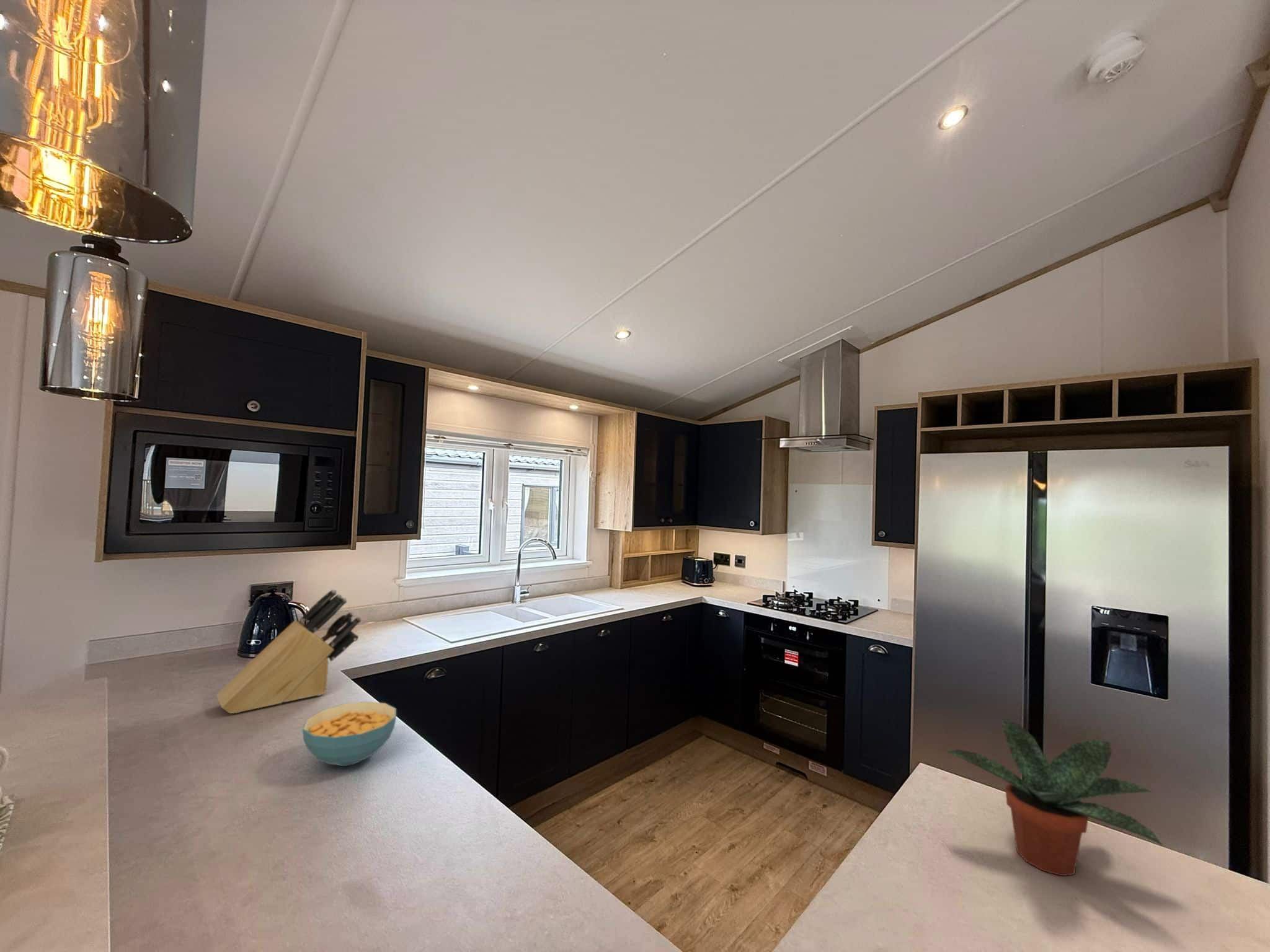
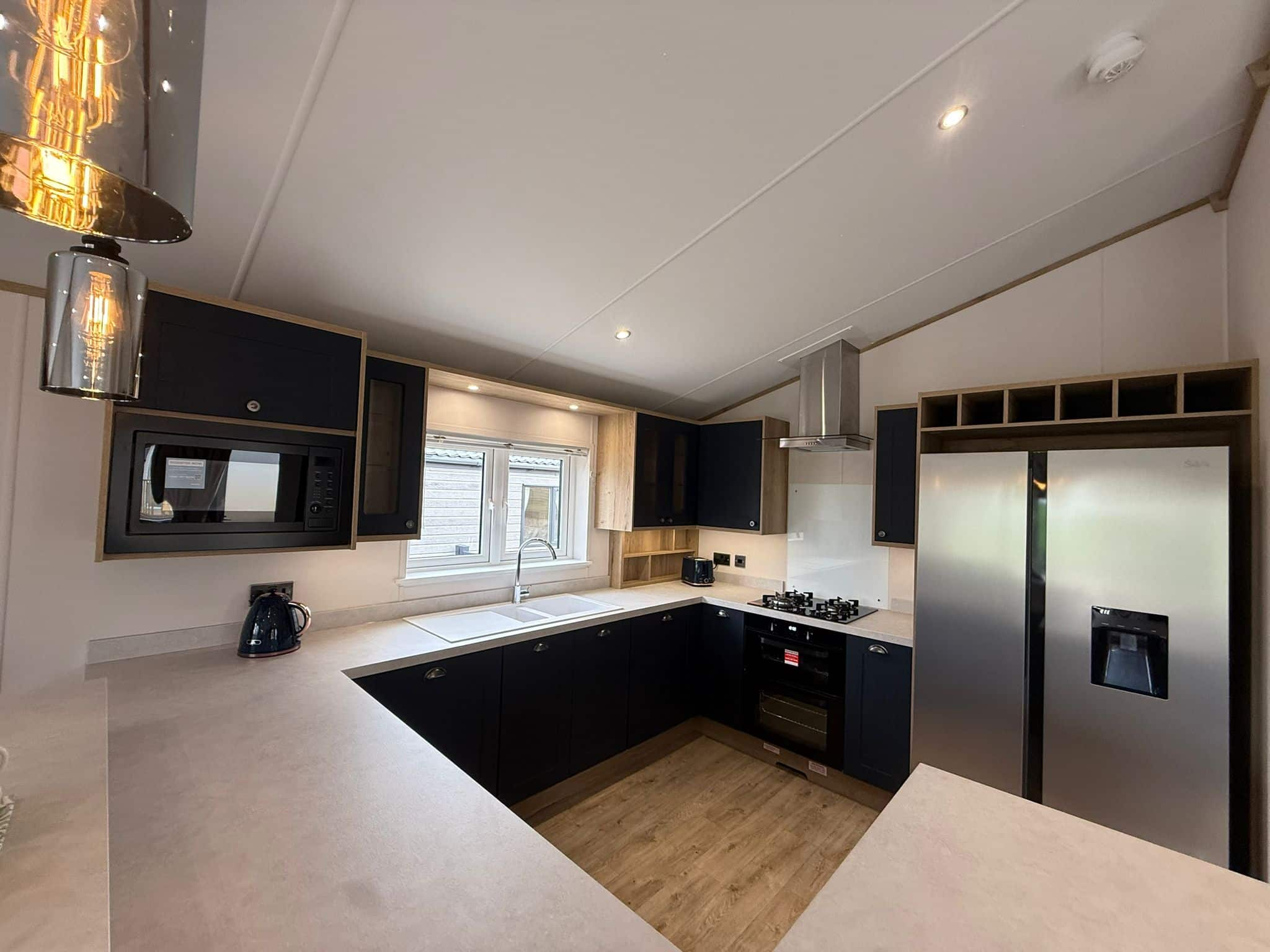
- knife block (294, 645)
- cereal bowl (350, 739)
- potted plant (1049, 790)
